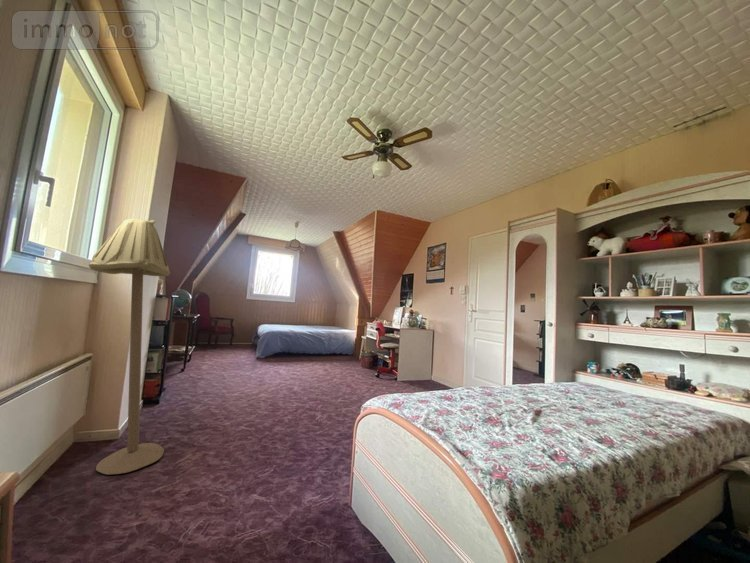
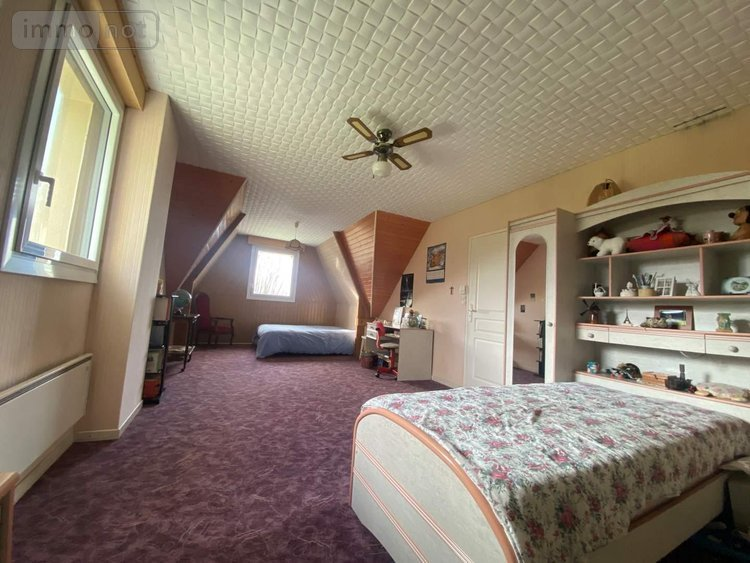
- floor lamp (132, 336)
